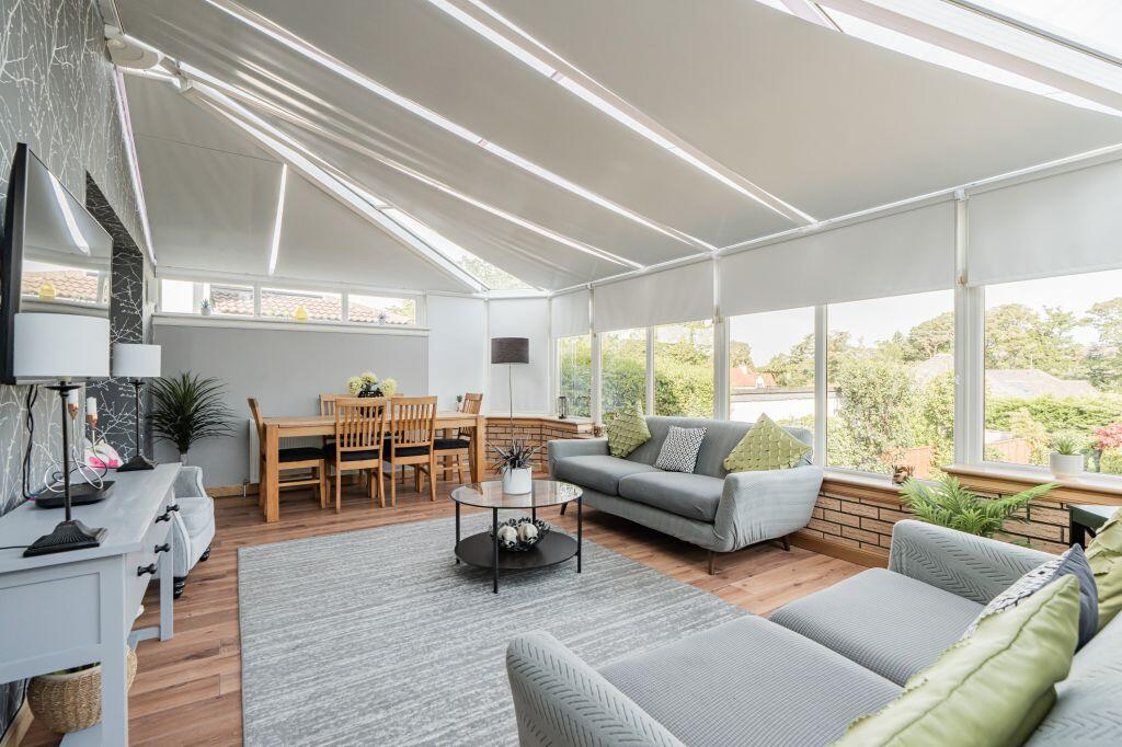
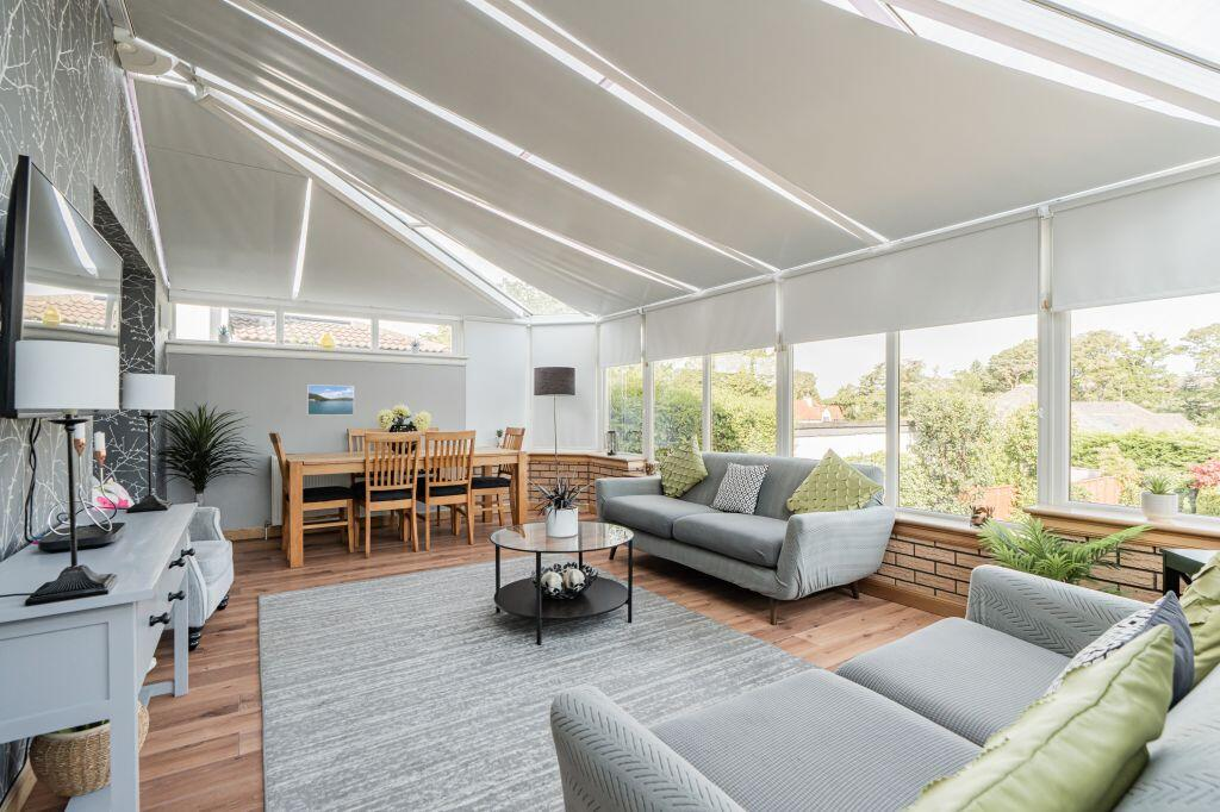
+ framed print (330, 400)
